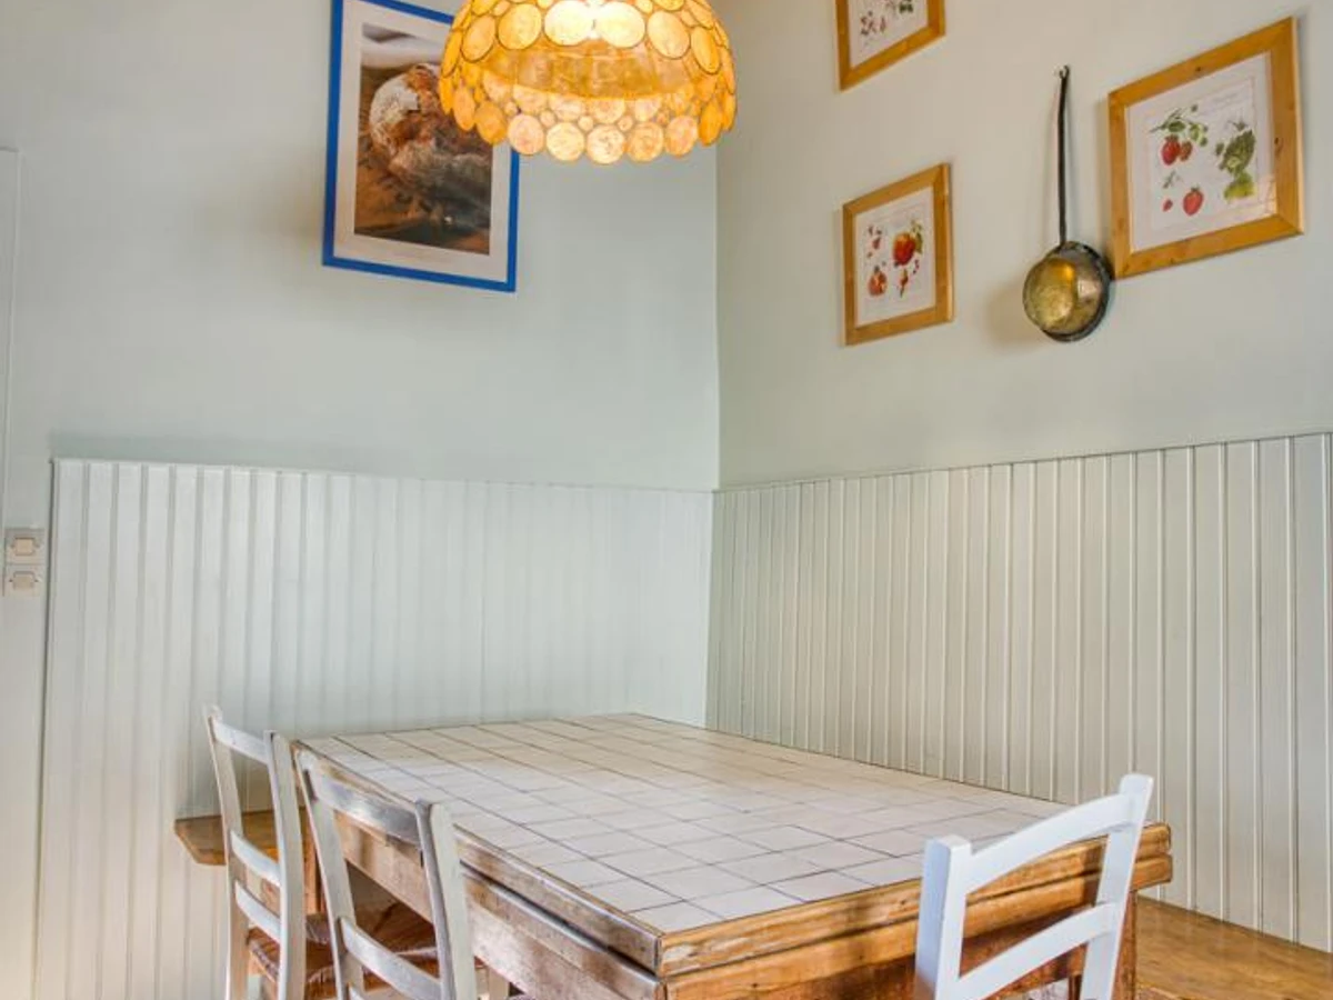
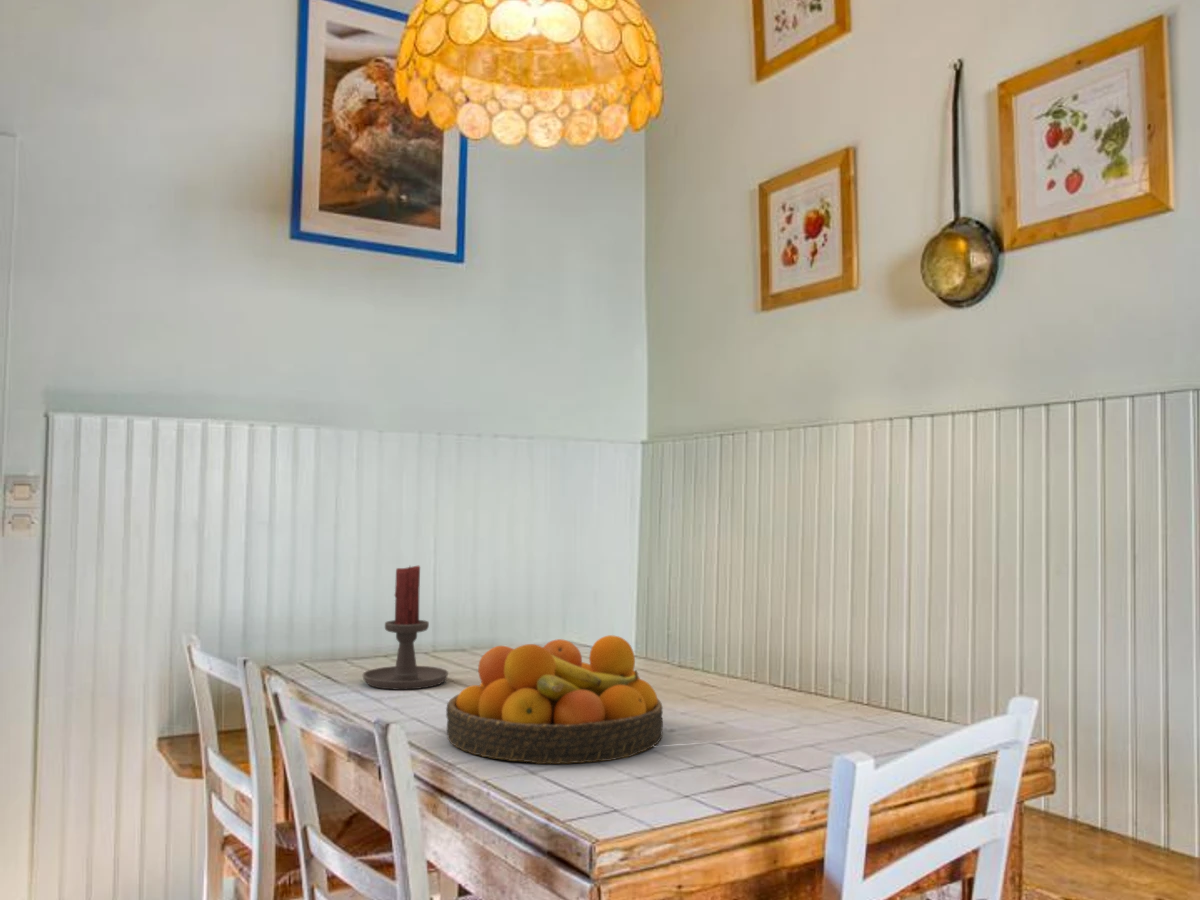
+ candle holder (405, 622)
+ fruit bowl (556, 686)
